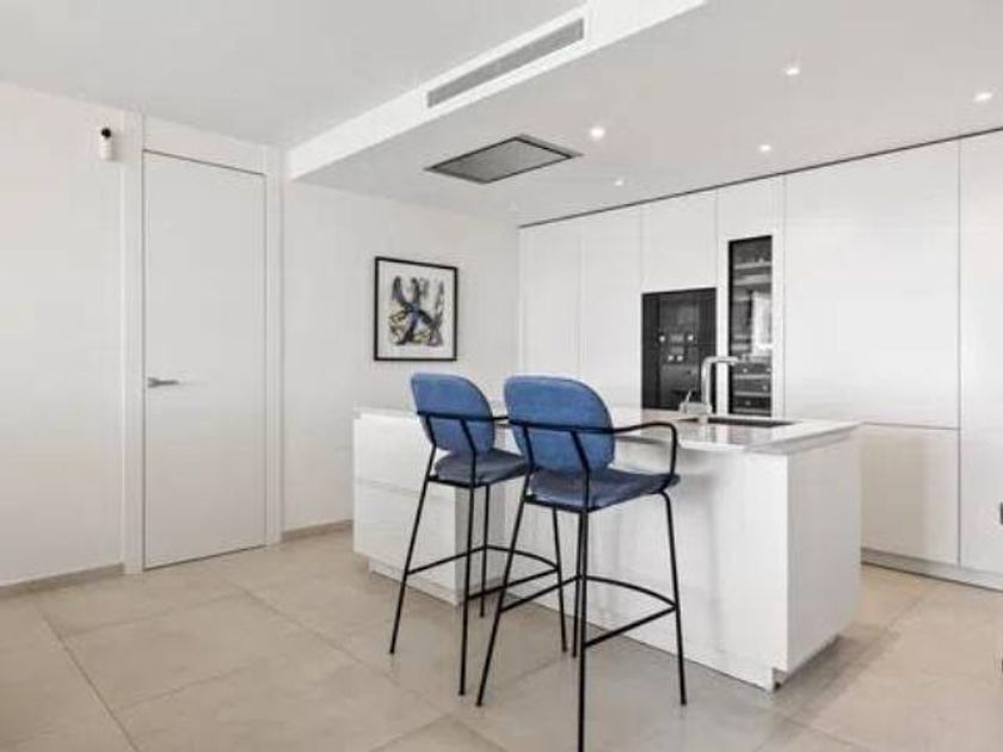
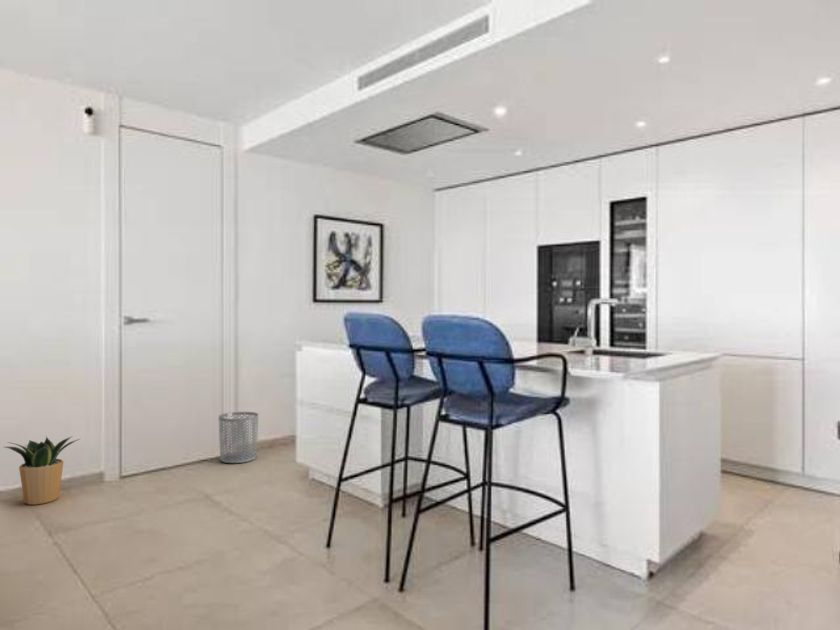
+ potted plant (43, 468)
+ waste bin (238, 437)
